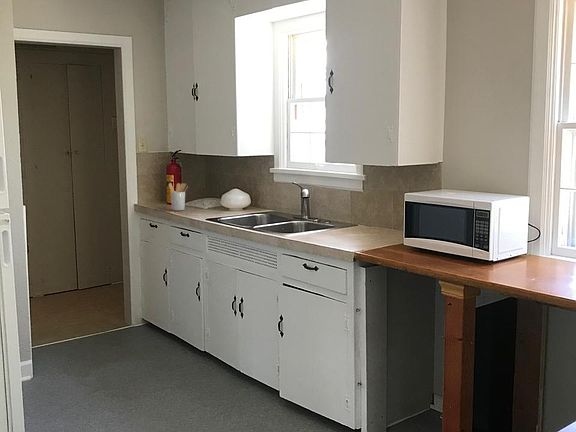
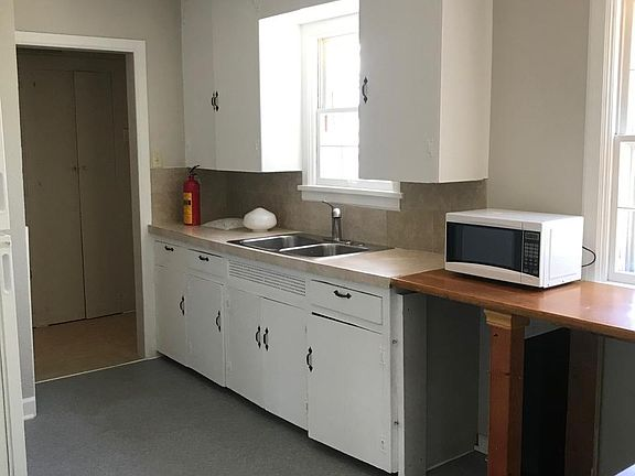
- utensil holder (179, 196)
